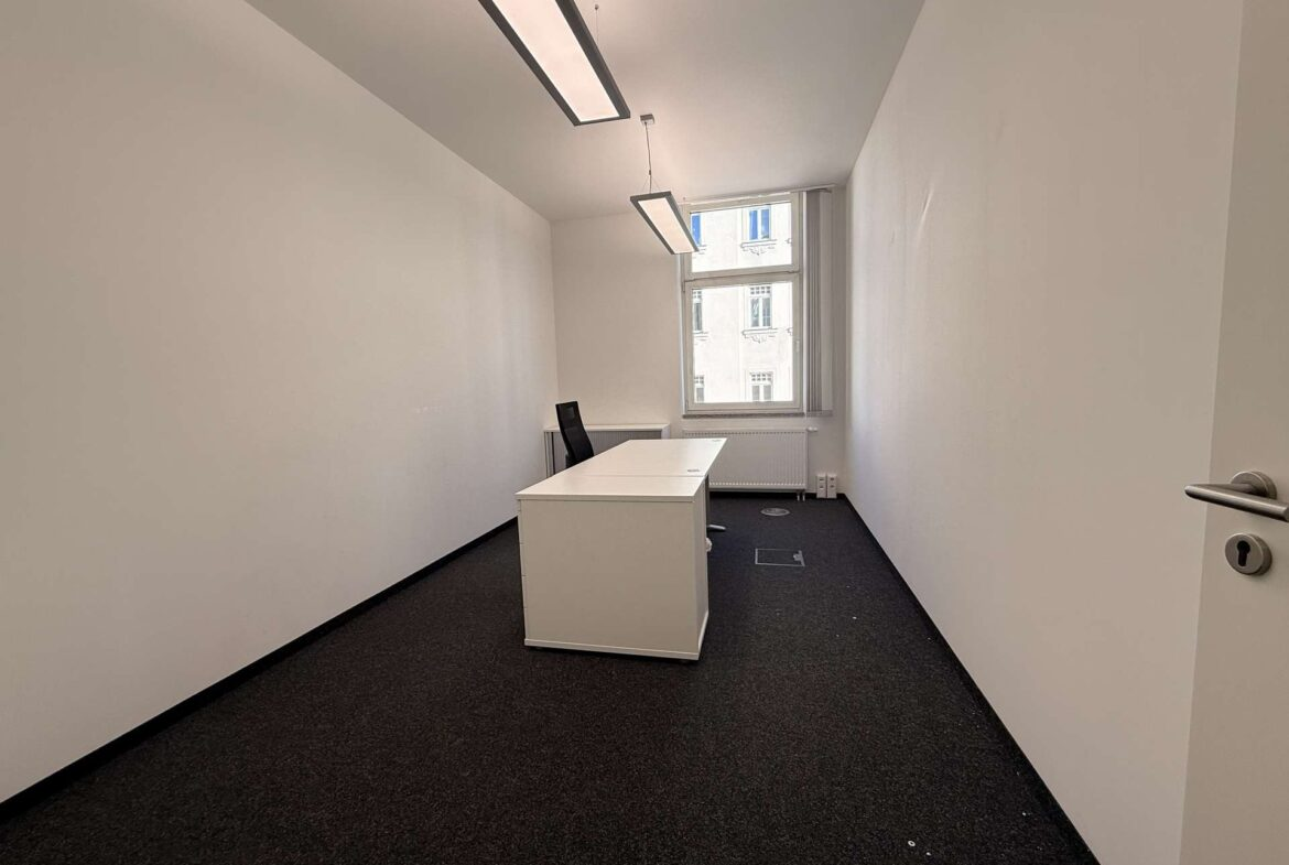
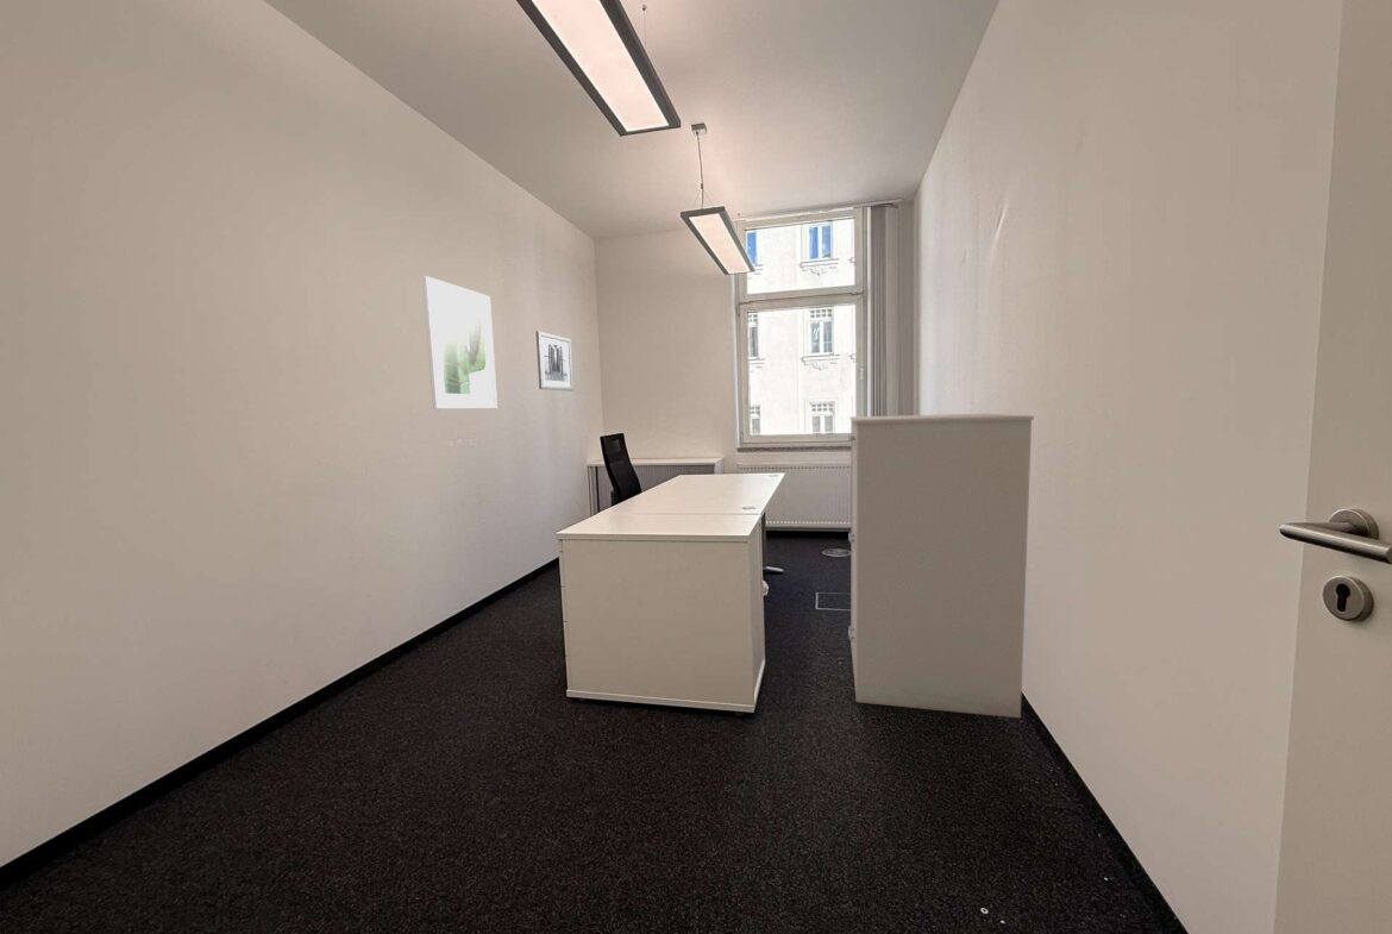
+ wall art (556, 363)
+ filing cabinet (923, 549)
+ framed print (463, 347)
